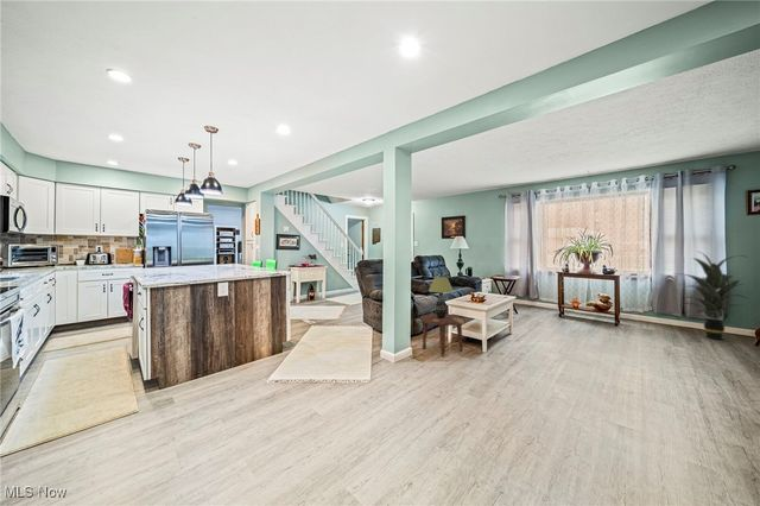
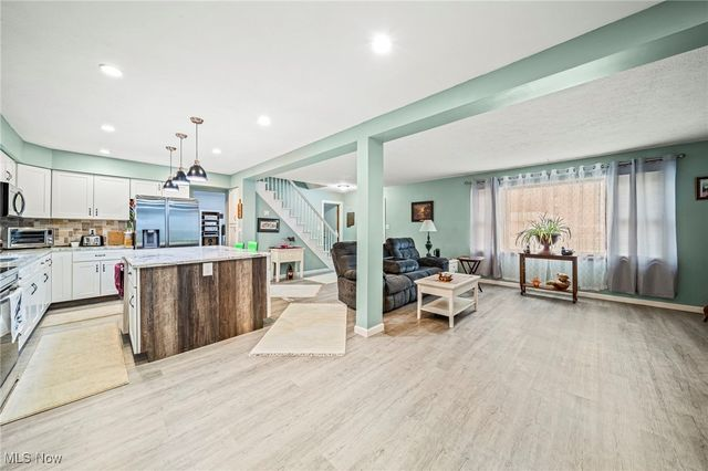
- indoor plant (709, 293)
- side table (442, 334)
- table lamp (441, 297)
